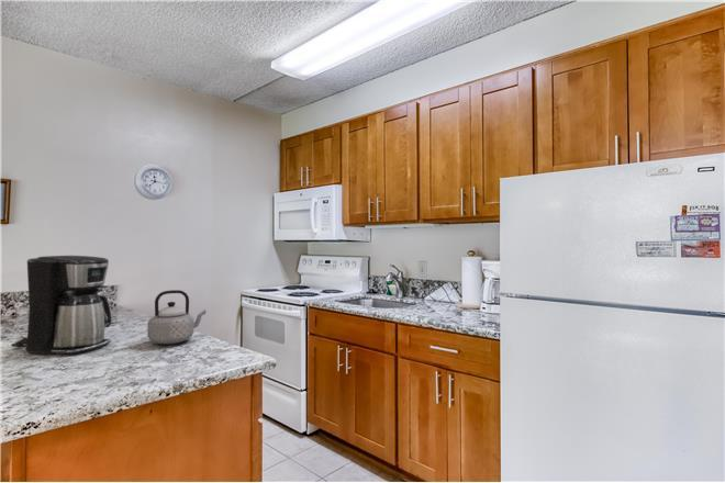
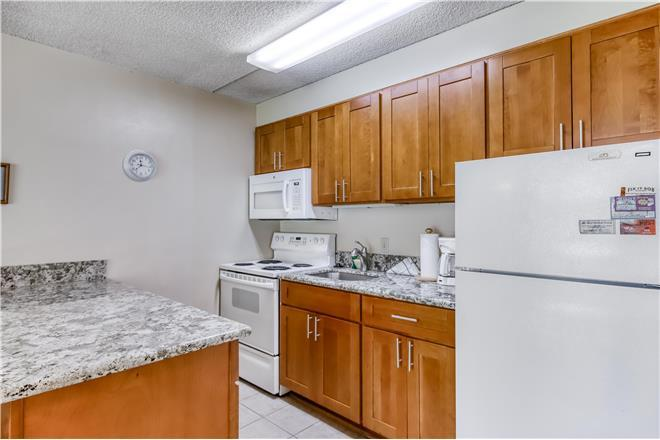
- coffee maker (68, 300)
- teapot (177, 315)
